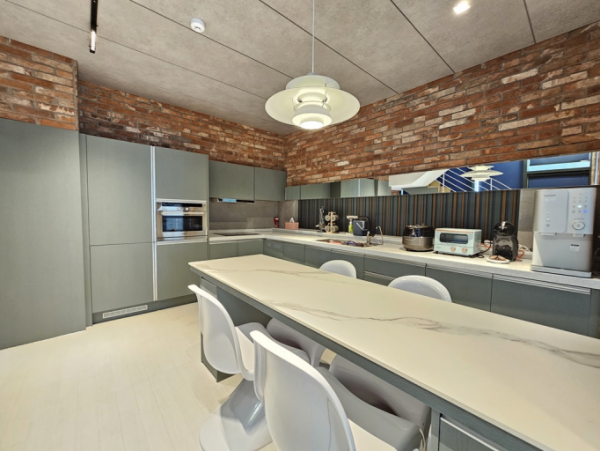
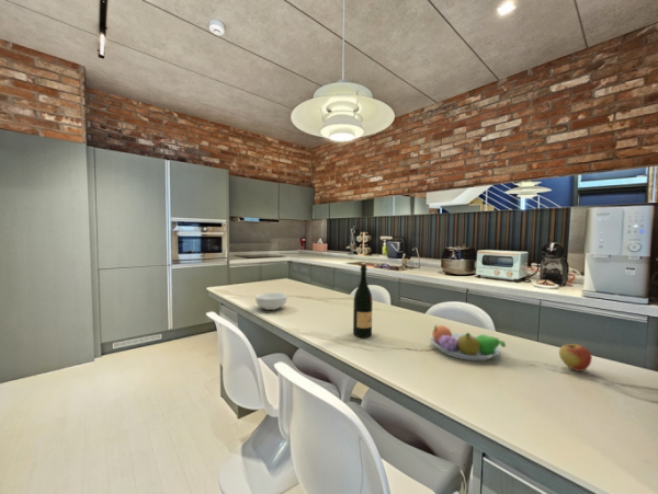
+ wine bottle (363, 299)
+ fruit bowl (465, 337)
+ cereal bowl (271, 301)
+ apple (575, 356)
